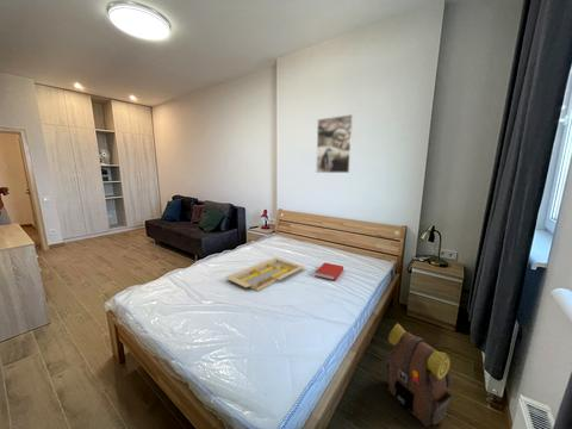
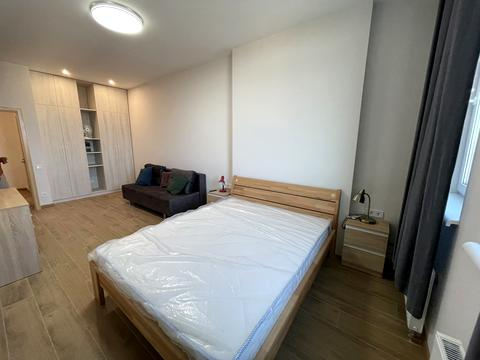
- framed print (332, 145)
- book (329, 271)
- serving tray (267, 273)
- backpack (422, 367)
